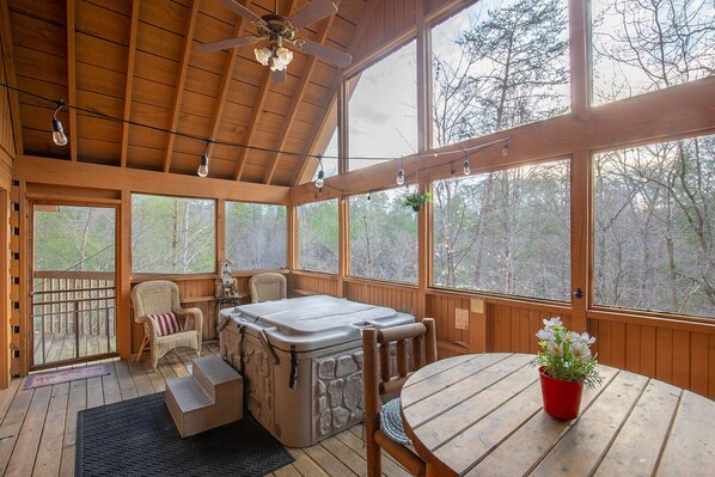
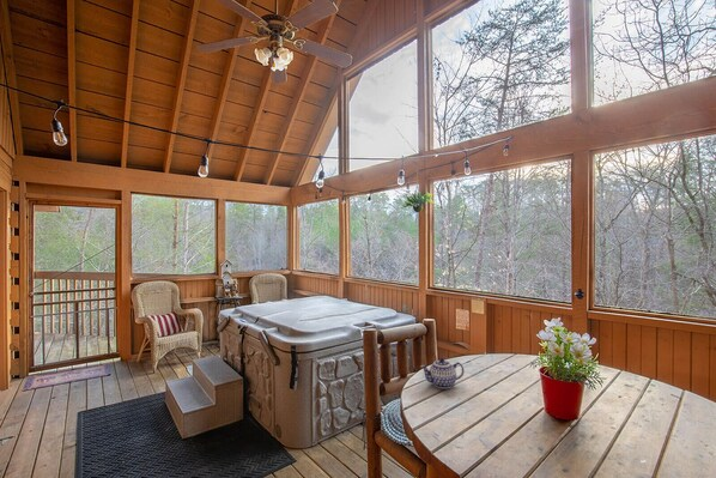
+ teapot (442, 371)
